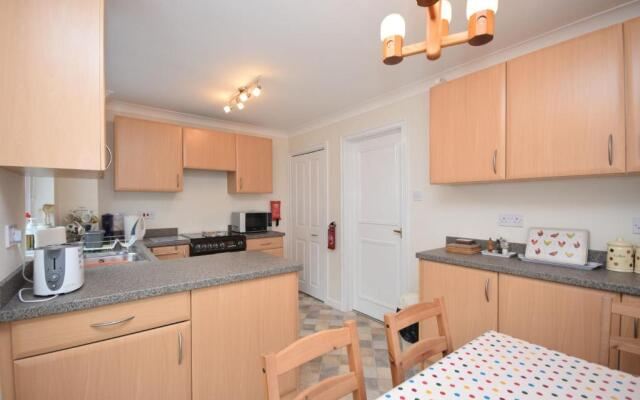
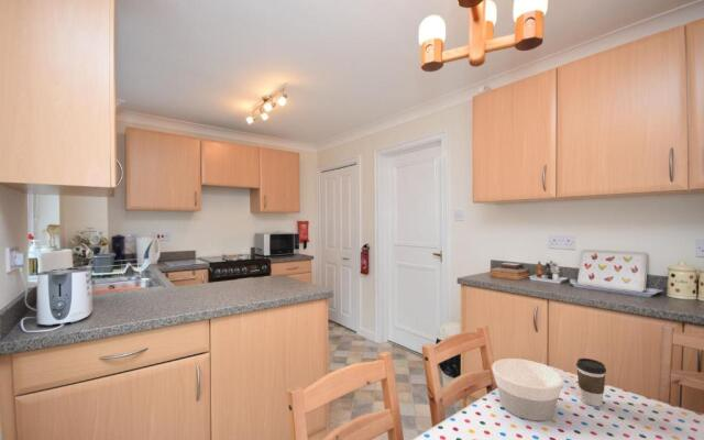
+ bowl (526, 388)
+ coffee cup (591, 382)
